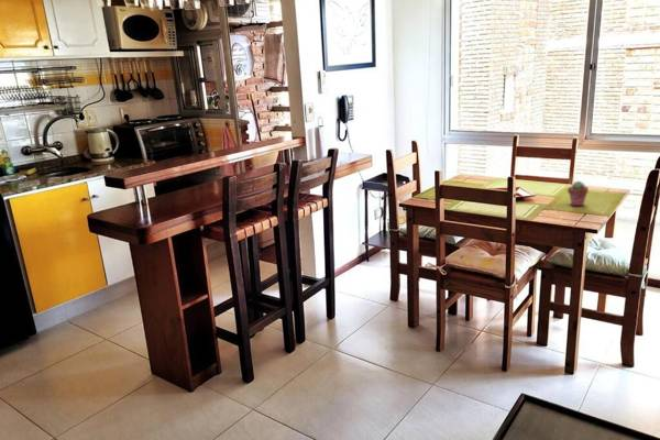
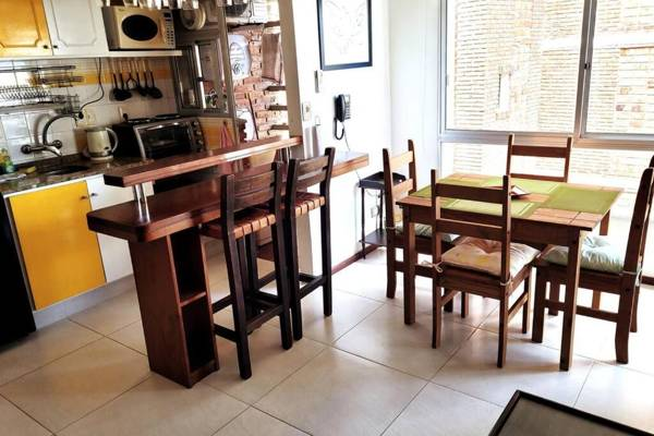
- potted succulent (578, 193)
